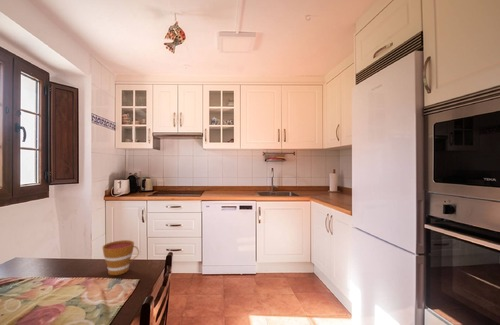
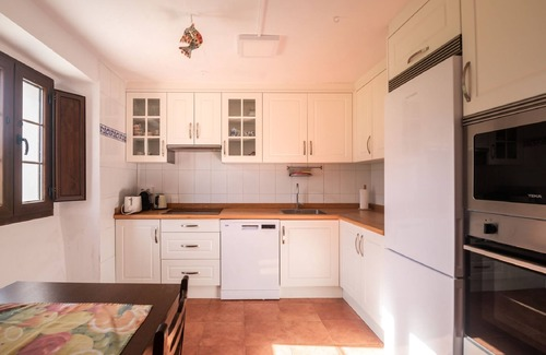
- cup (121, 257)
